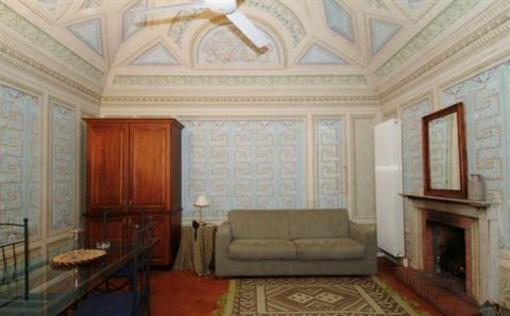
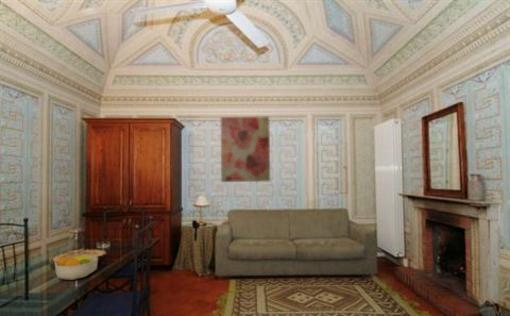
+ fruit bowl (76, 264)
+ wall art (245, 149)
